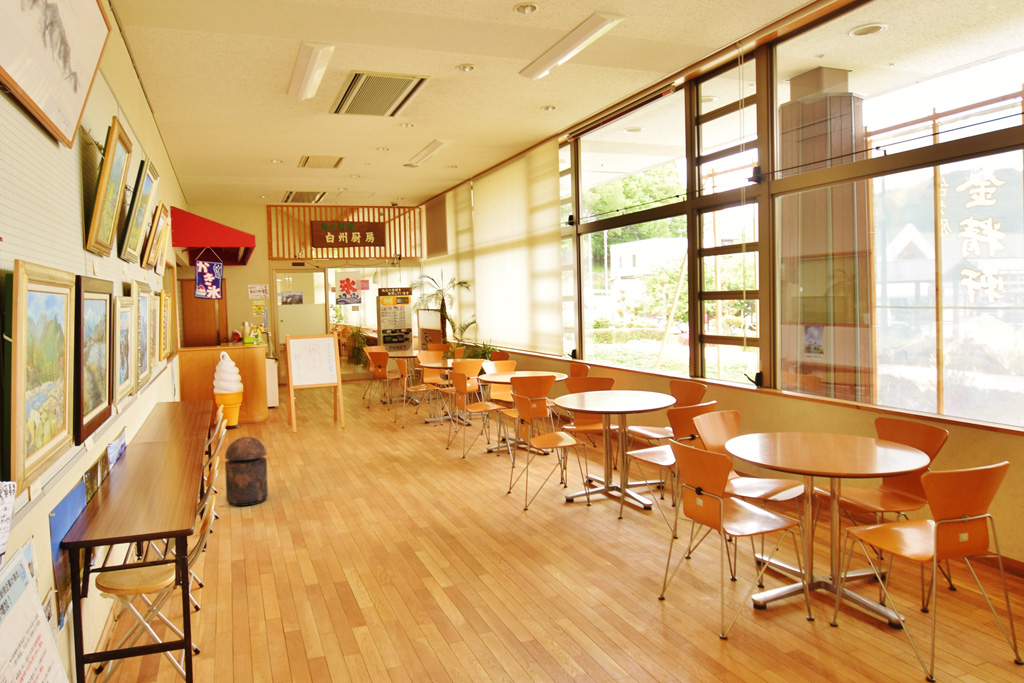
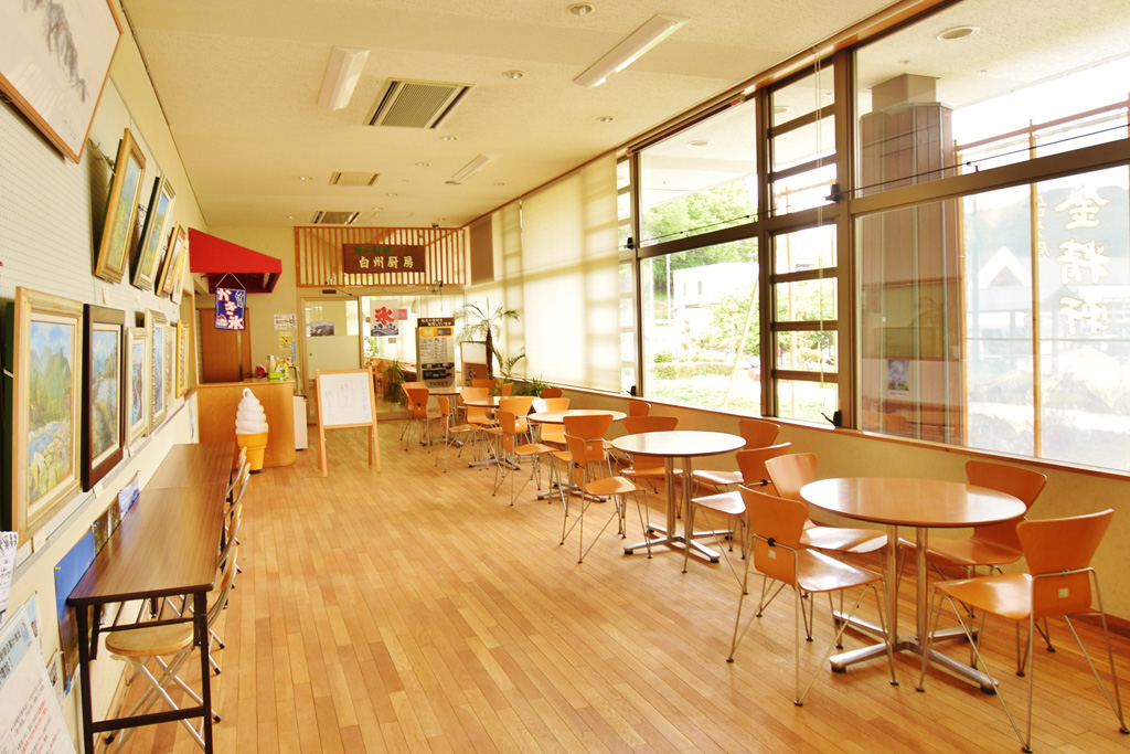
- trash can (246, 469)
